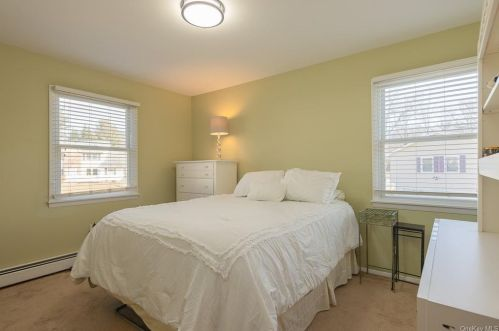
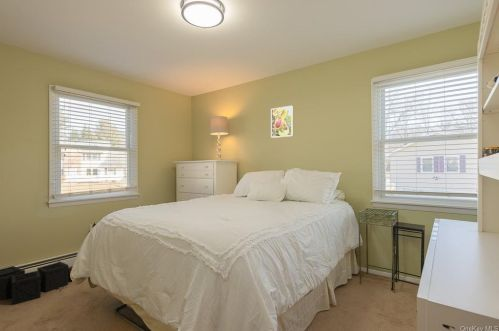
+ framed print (281, 122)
+ storage bin (32, 279)
